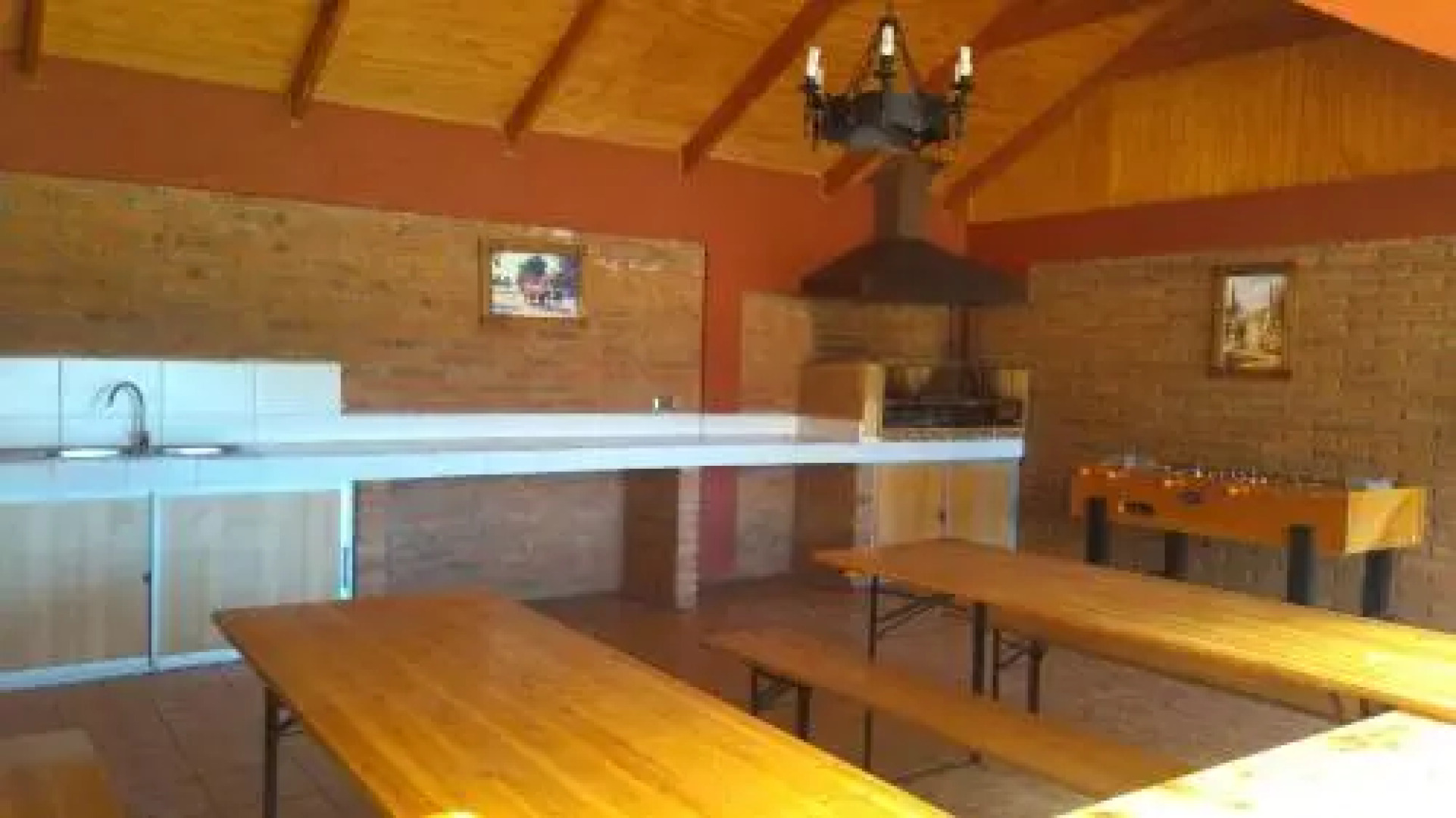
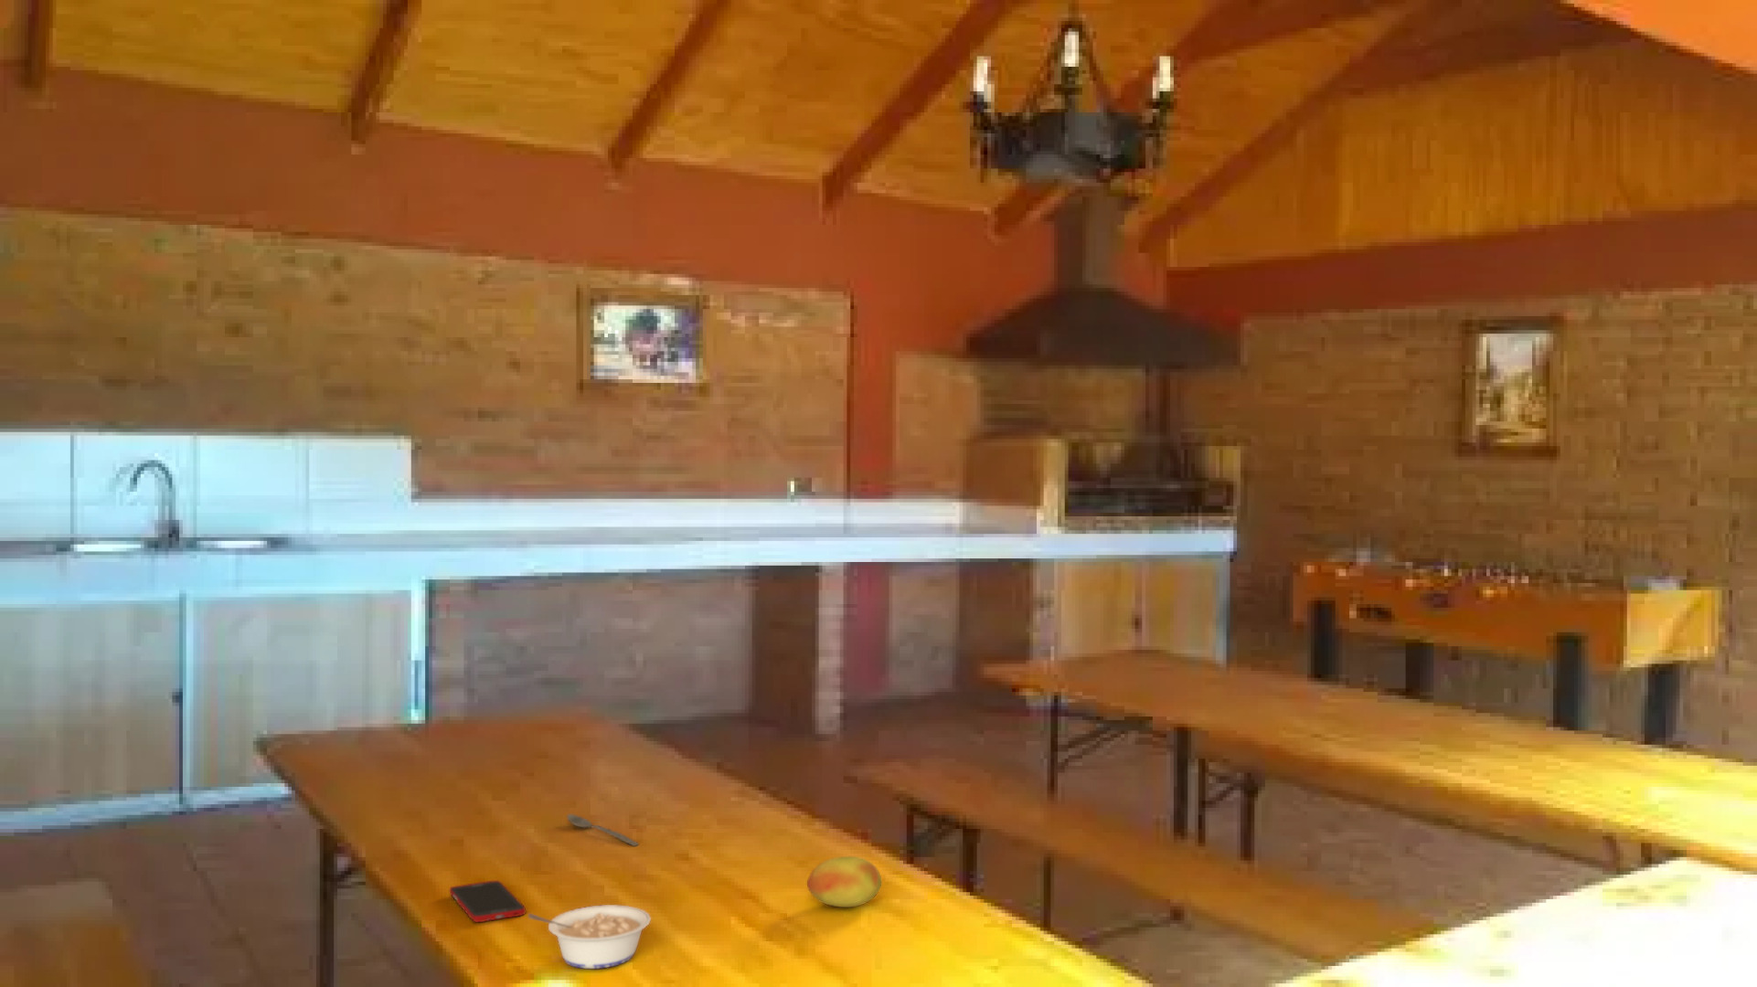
+ legume (596, 936)
+ cell phone (486, 900)
+ spoon (601, 829)
+ fruit (845, 881)
